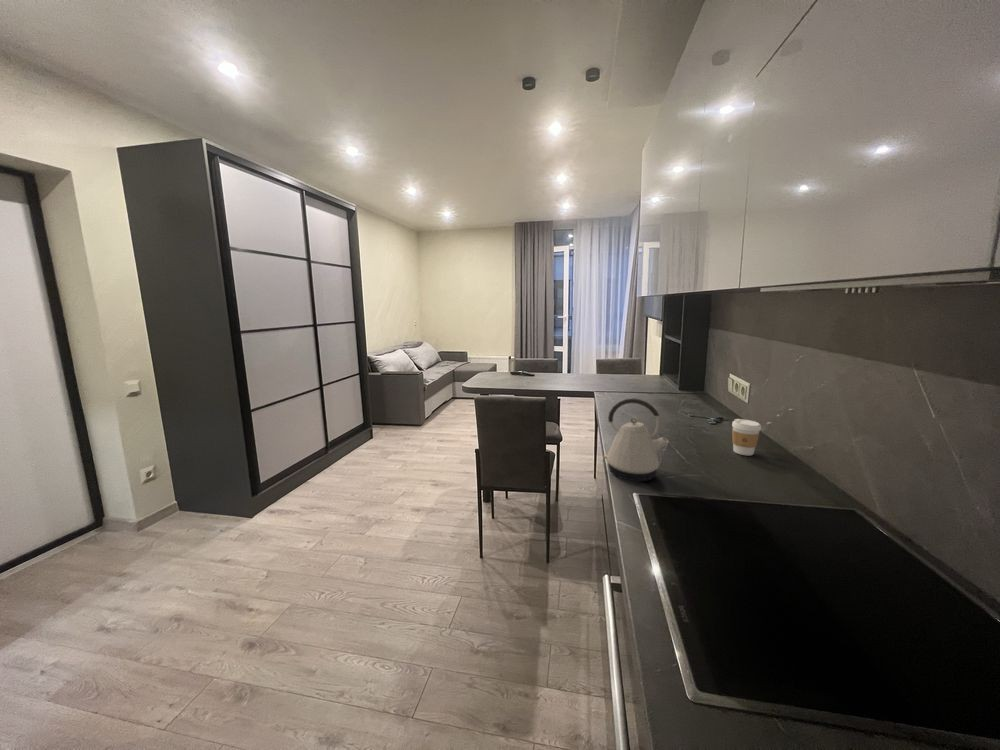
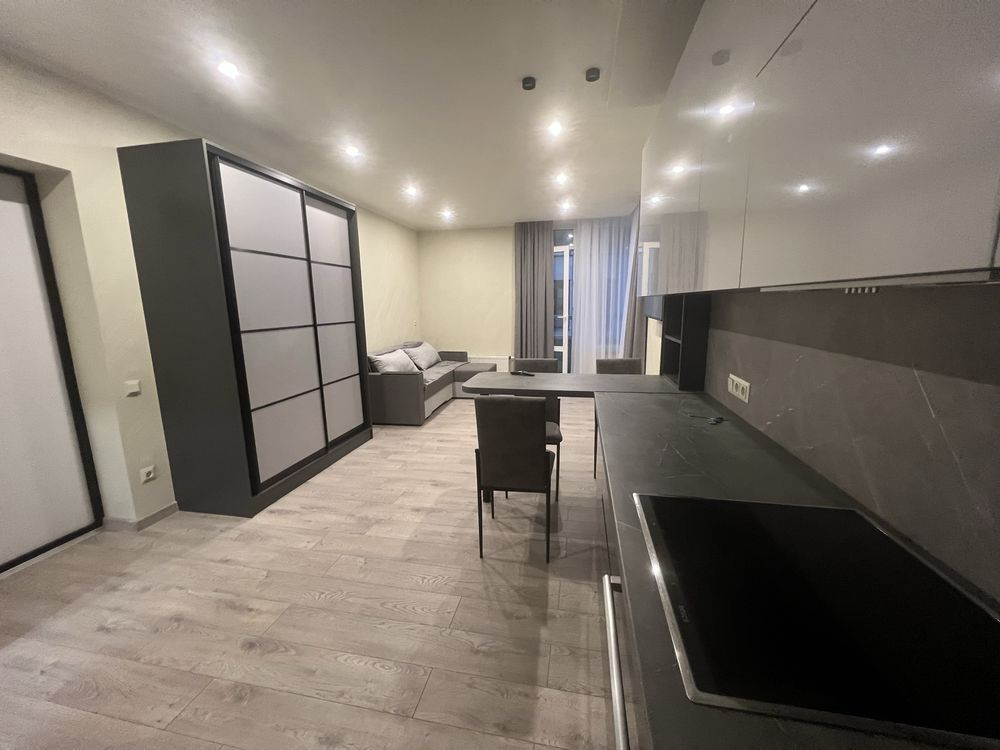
- kettle (635, 437)
- coffee cup (745, 436)
